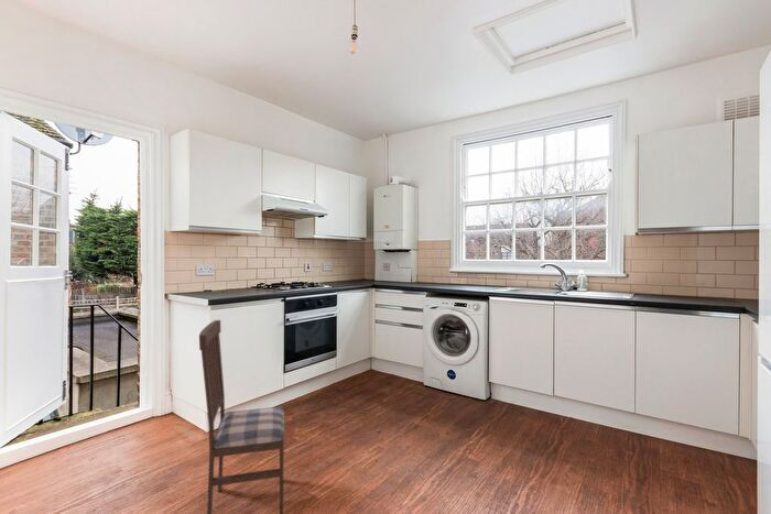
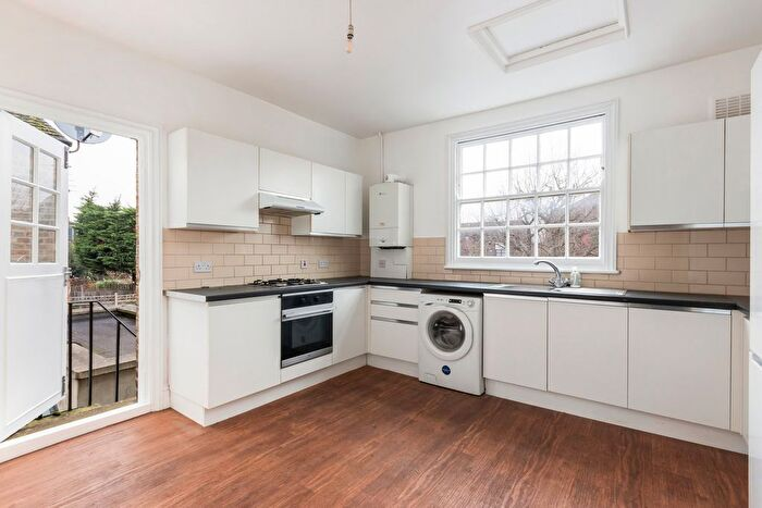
- dining chair (245, 414)
